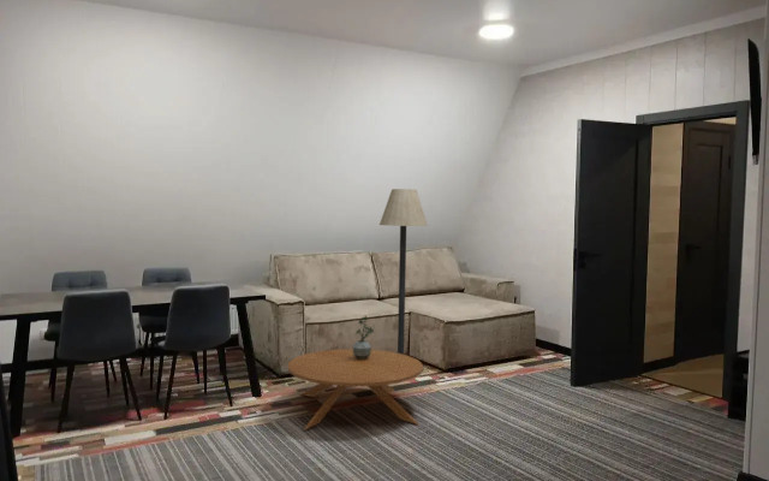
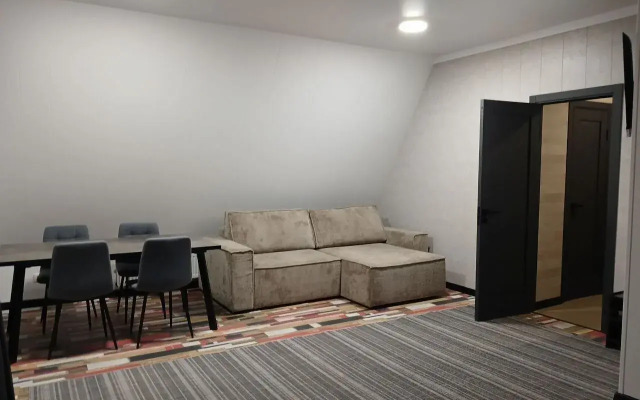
- coffee table (354, 386)
- potted plant (363, 337)
- floor lamp (401, 279)
